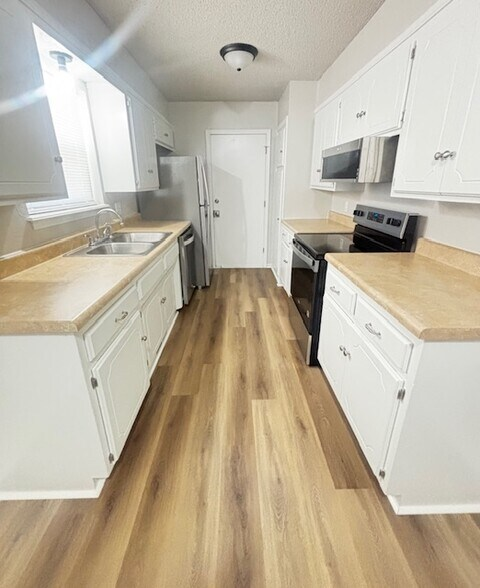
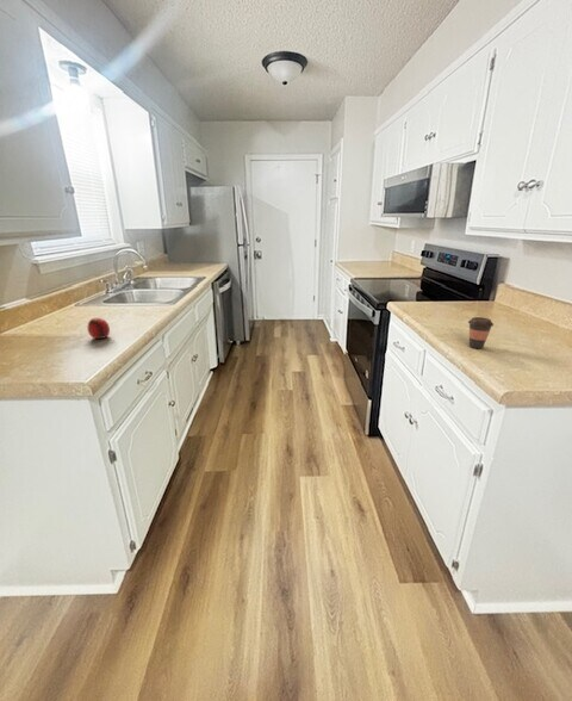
+ coffee cup (478, 333)
+ fruit (98, 328)
